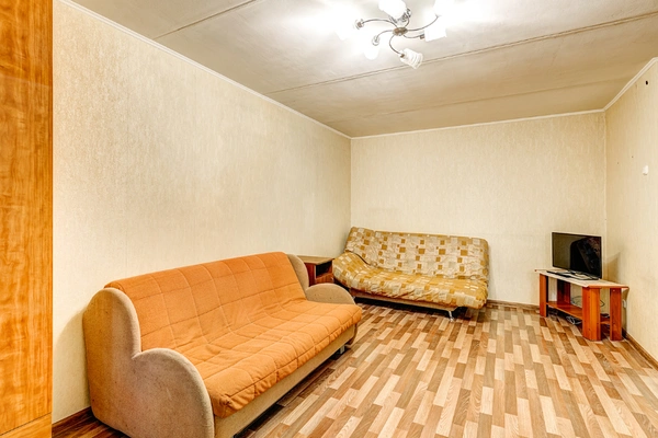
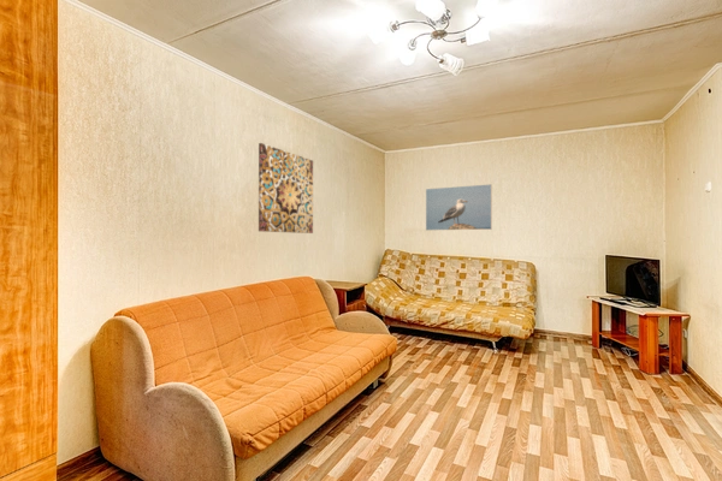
+ wall art (288, 192)
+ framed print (457, 208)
